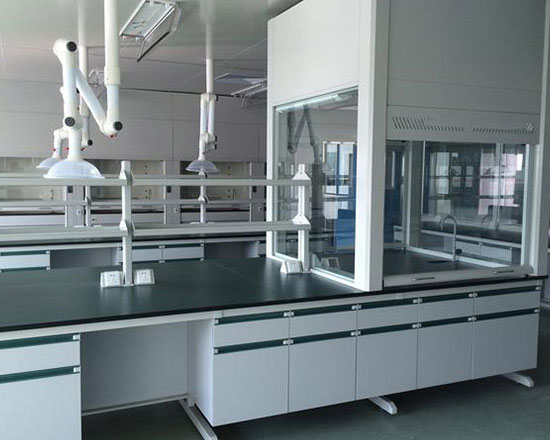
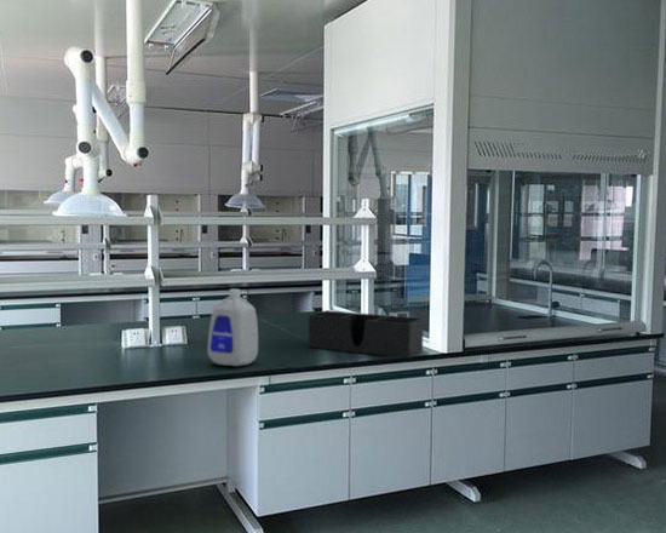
+ bottle (232, 326)
+ desk organizer (364, 332)
